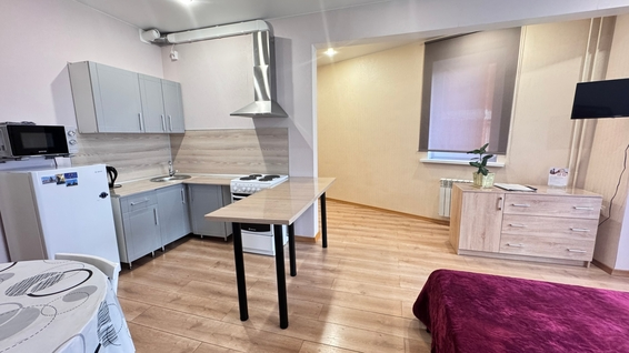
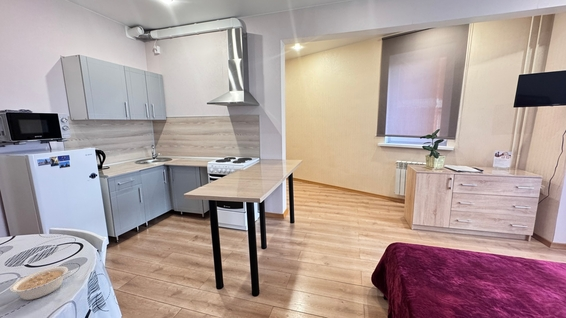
+ legume (44, 282)
